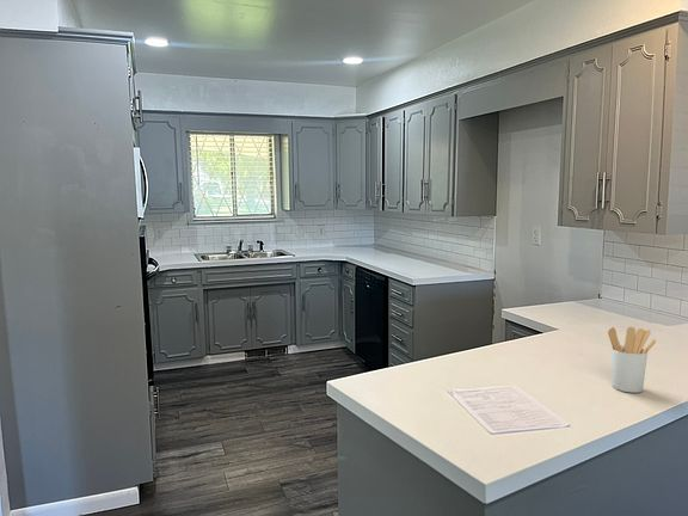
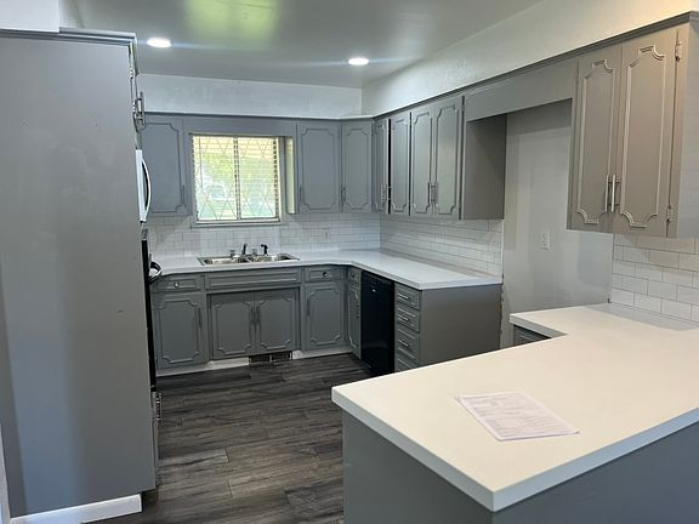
- utensil holder (631, 357)
